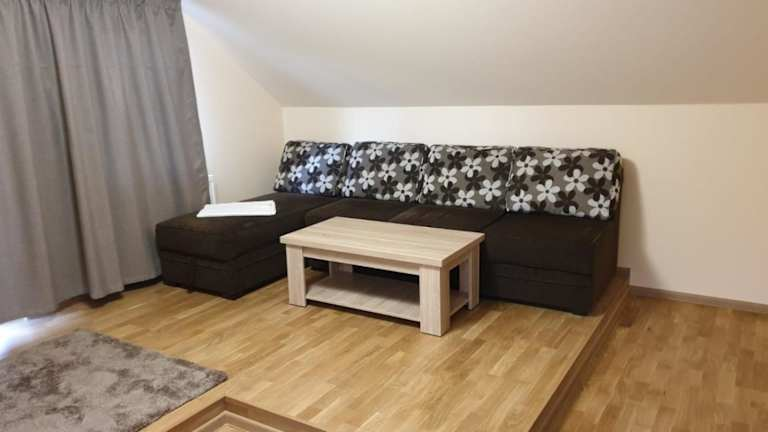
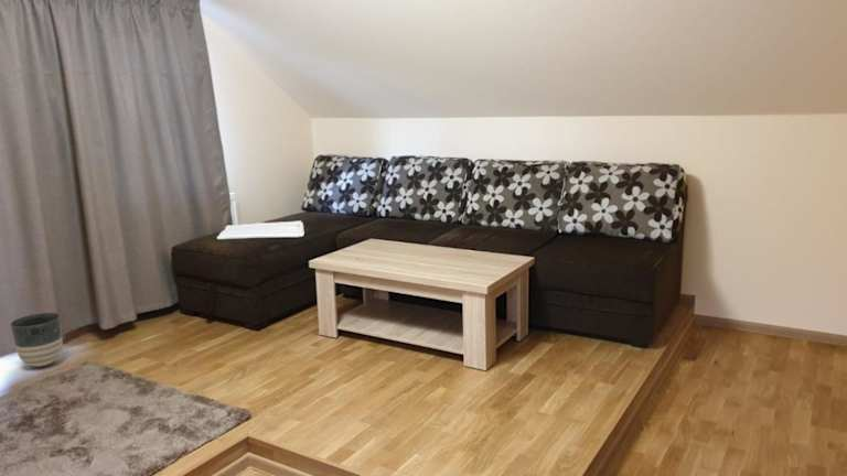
+ planter (39, 342)
